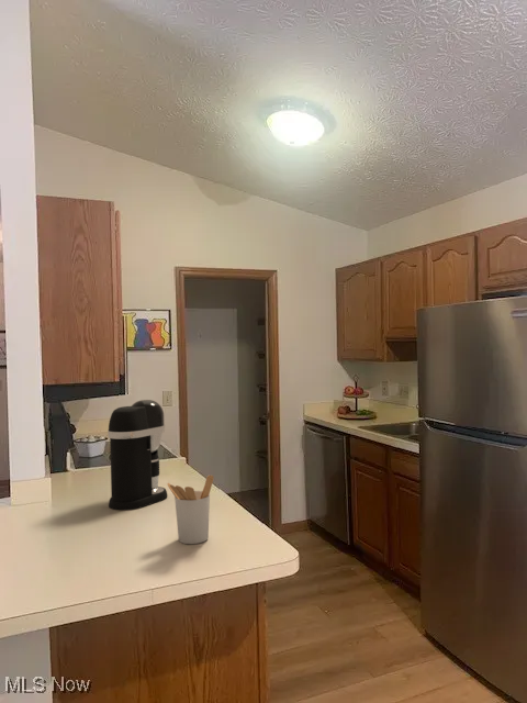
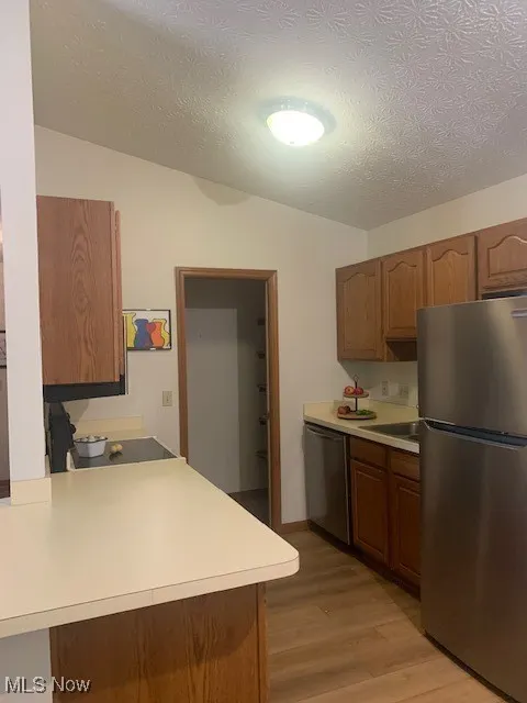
- utensil holder (189, 509)
- coffee maker (137, 450)
